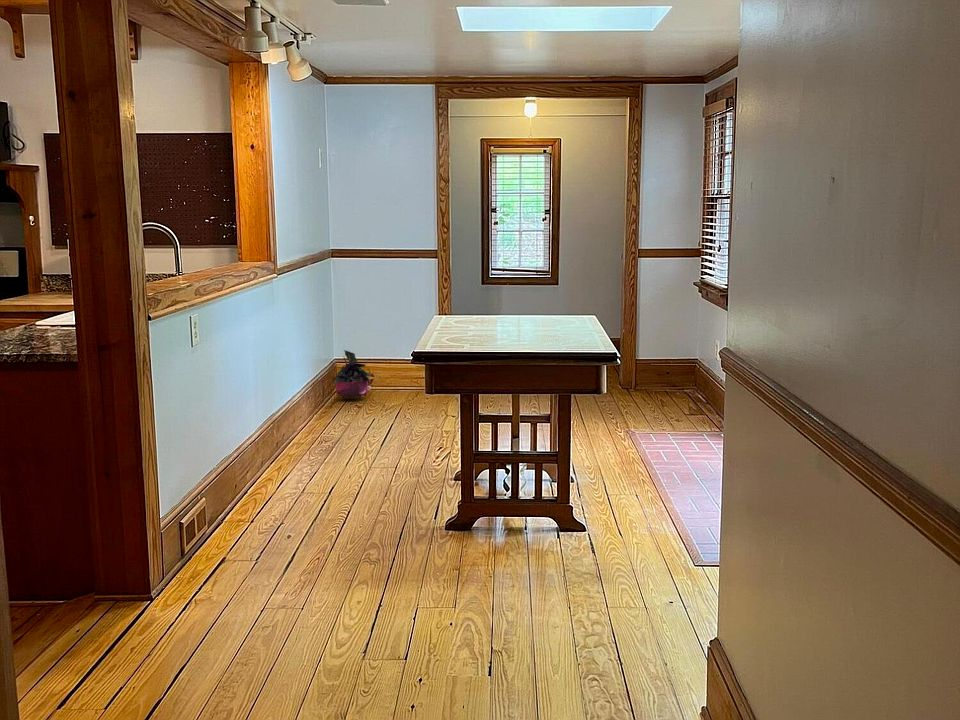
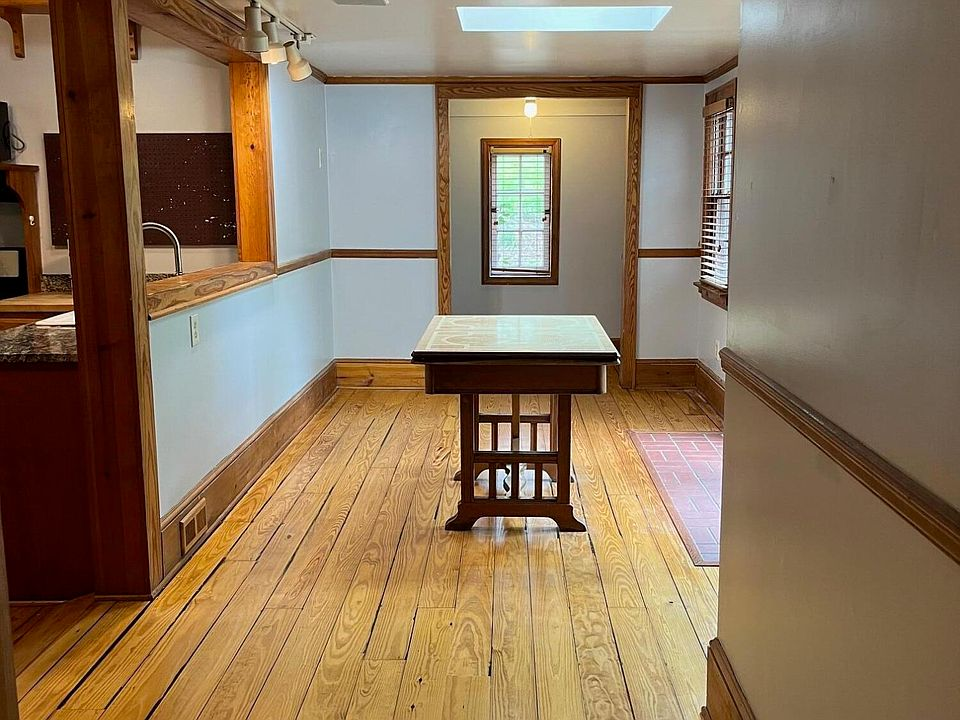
- potted plant (353, 374)
